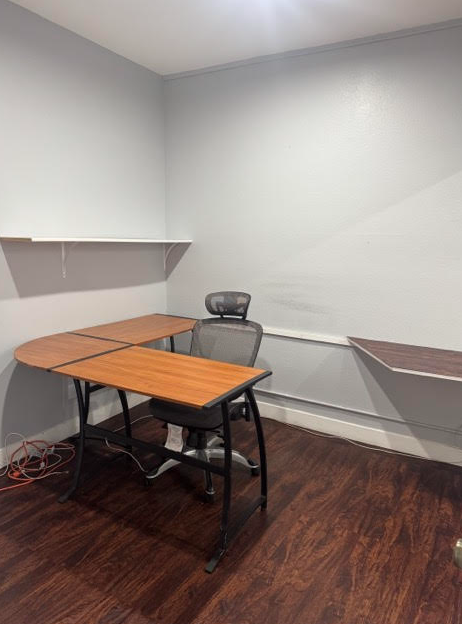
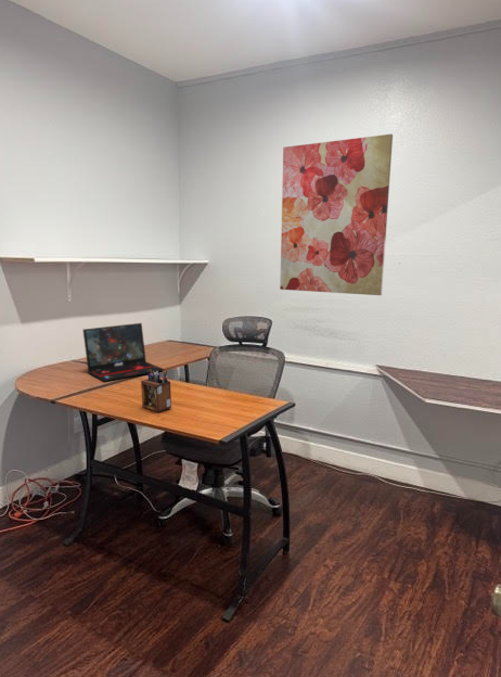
+ laptop (124, 350)
+ desk organizer (155, 388)
+ wall art (331, 219)
